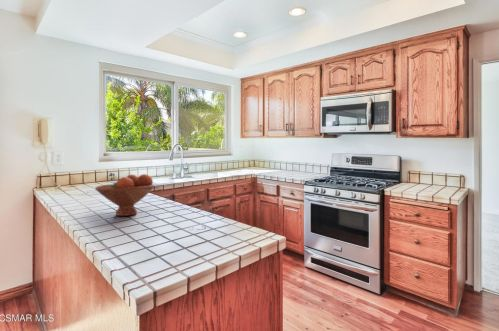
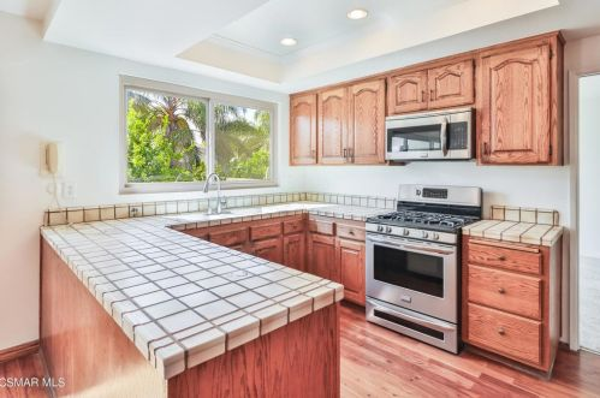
- fruit bowl (126, 194)
